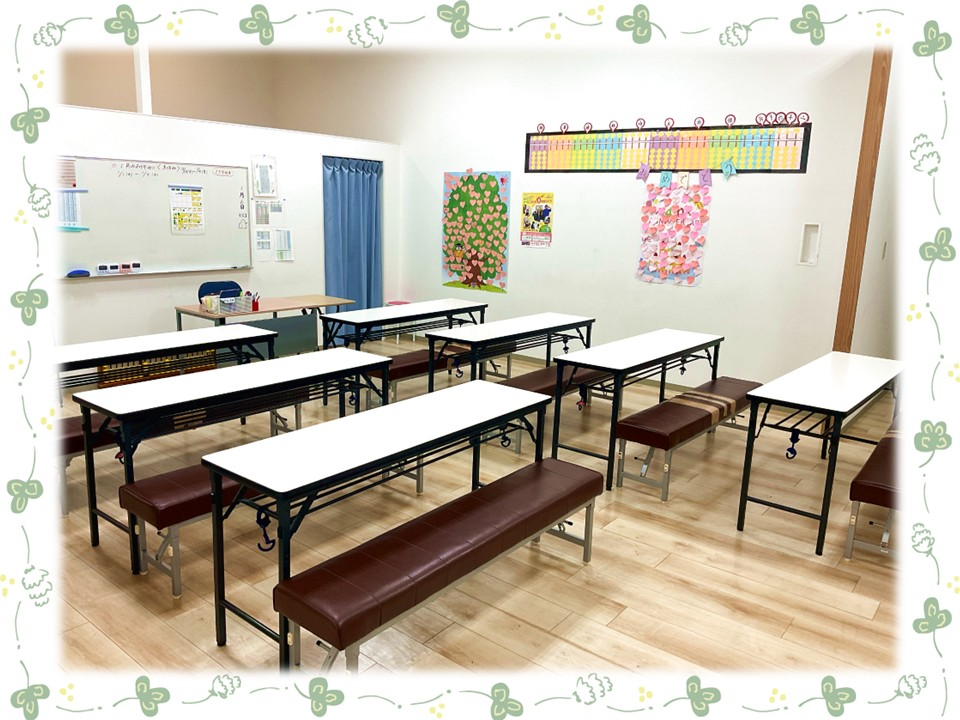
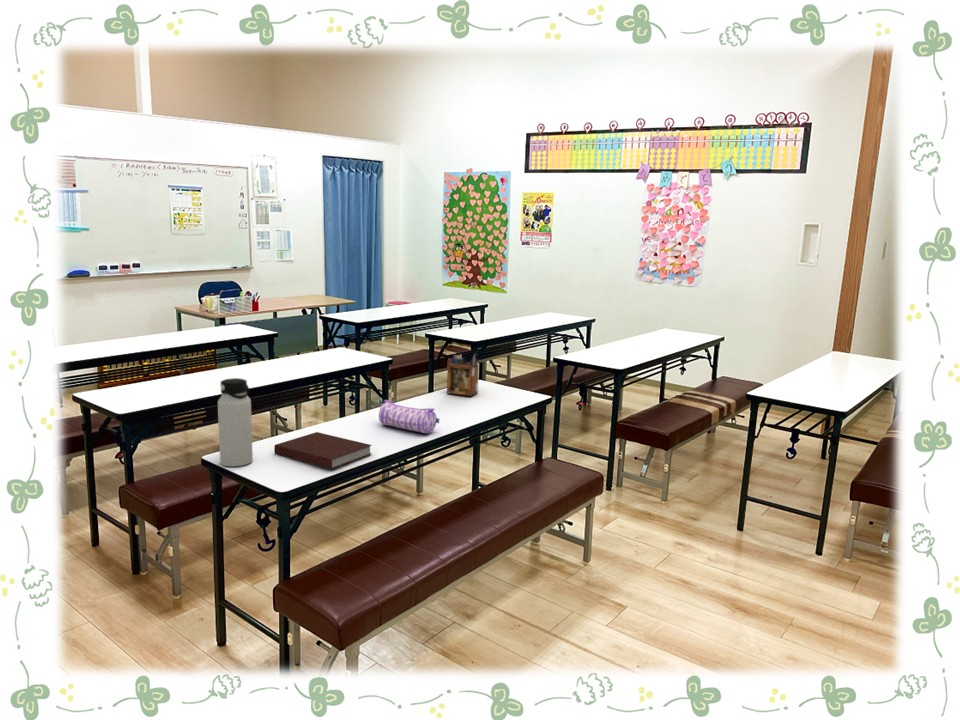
+ desk organizer (462, 373)
+ notebook (323, 449)
+ pencil case (407, 416)
+ water bottle (235, 421)
